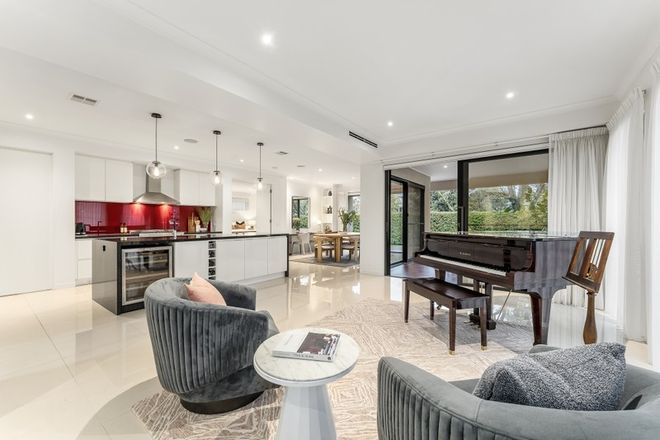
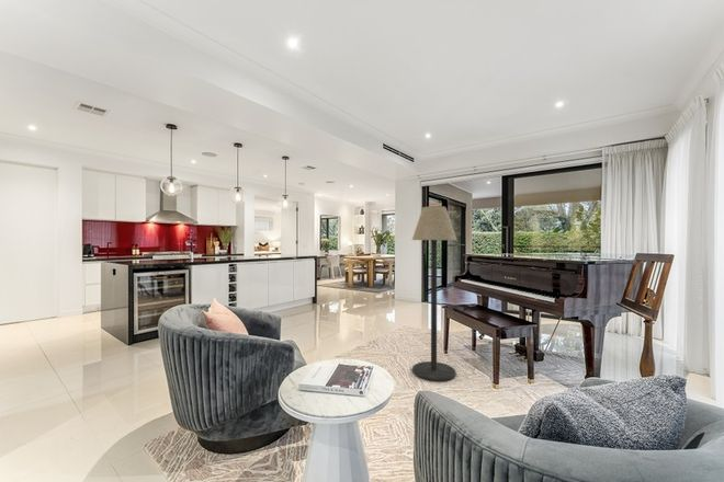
+ floor lamp (433, 289)
